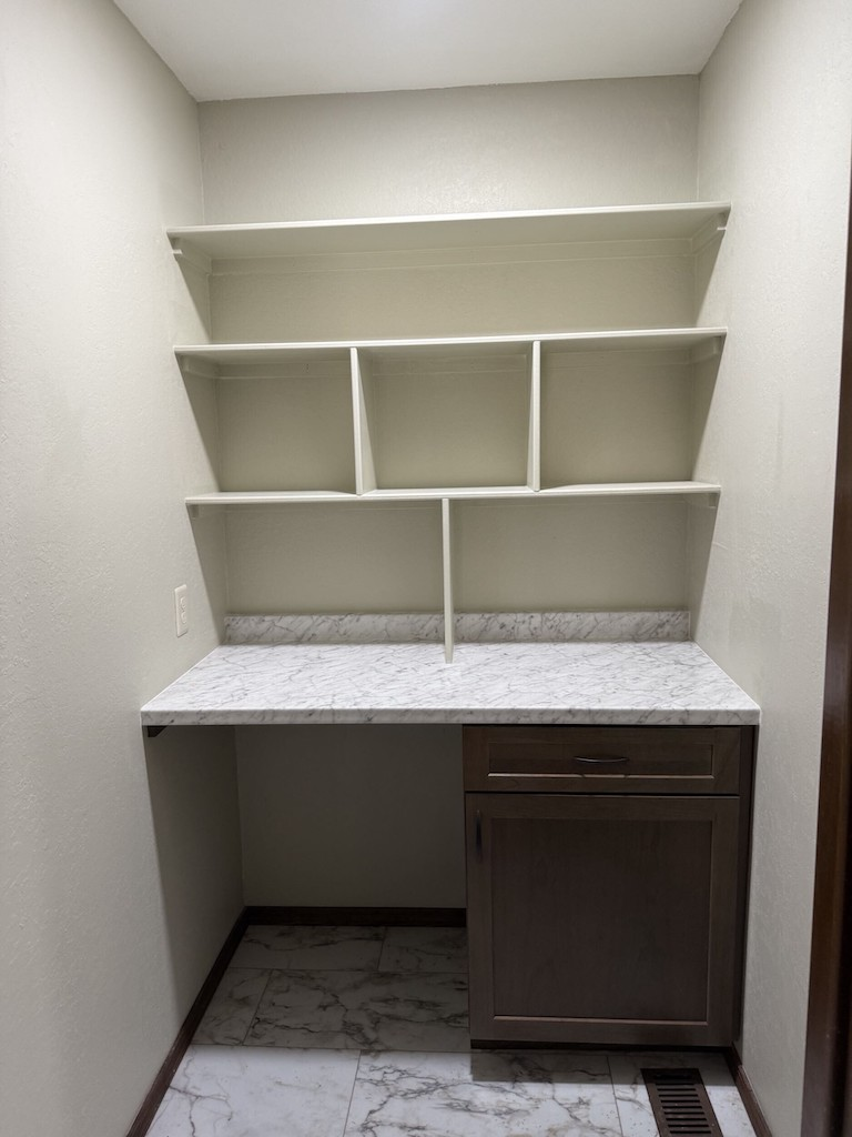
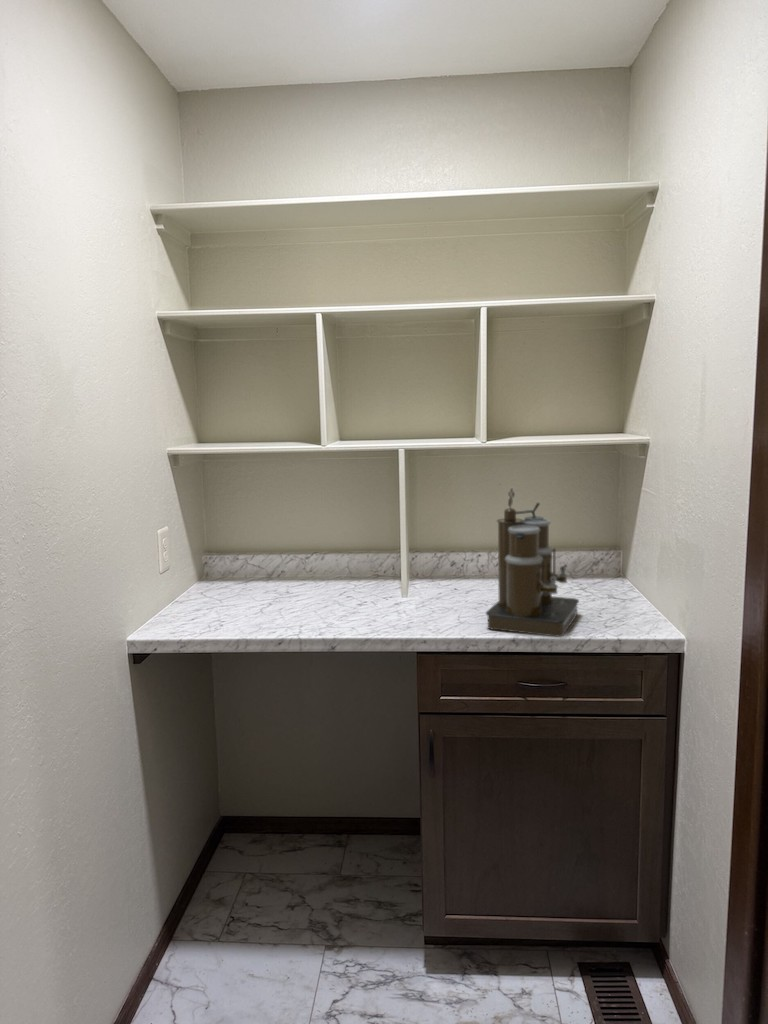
+ coffee maker (533, 556)
